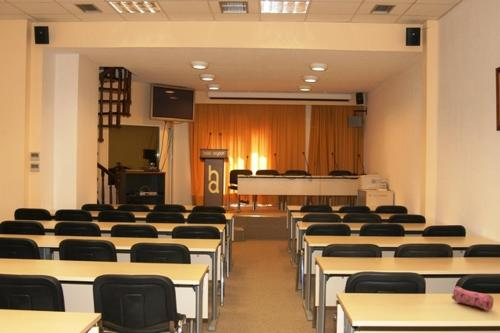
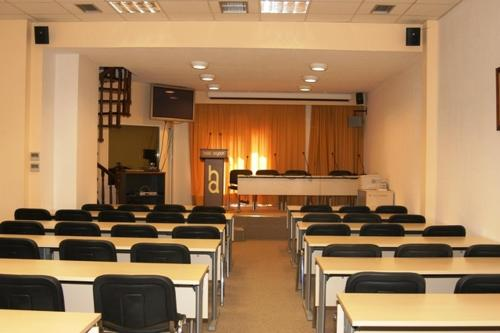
- pencil case (472, 298)
